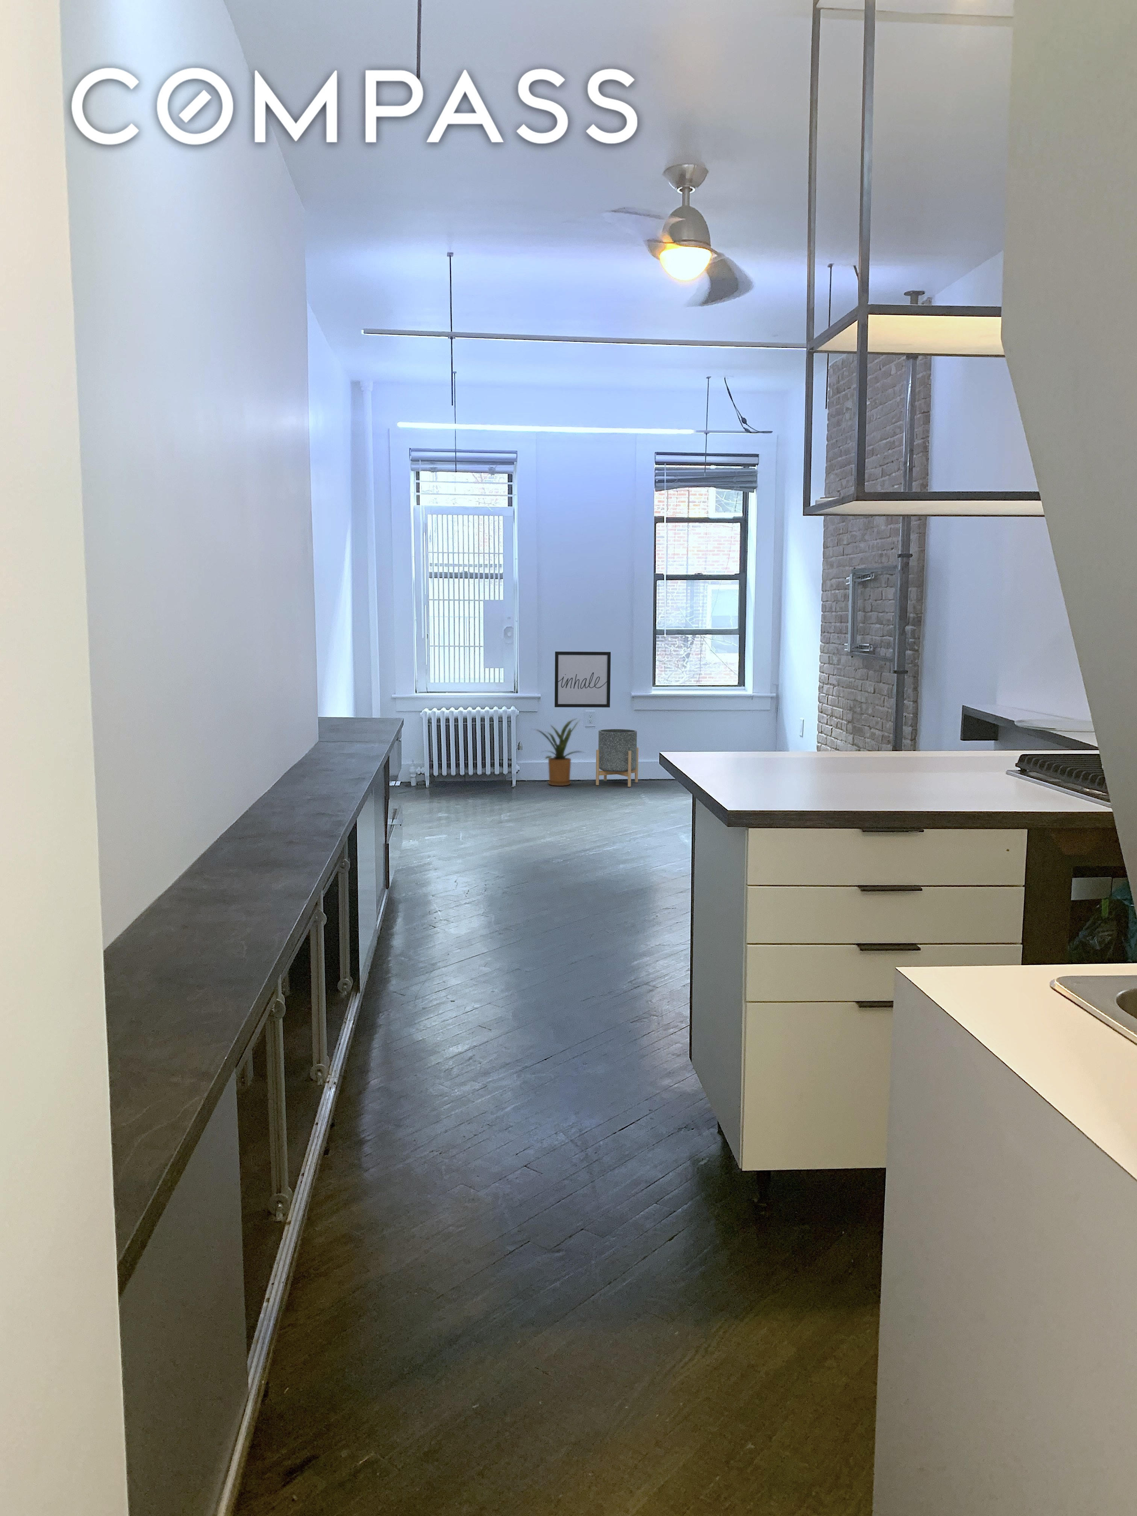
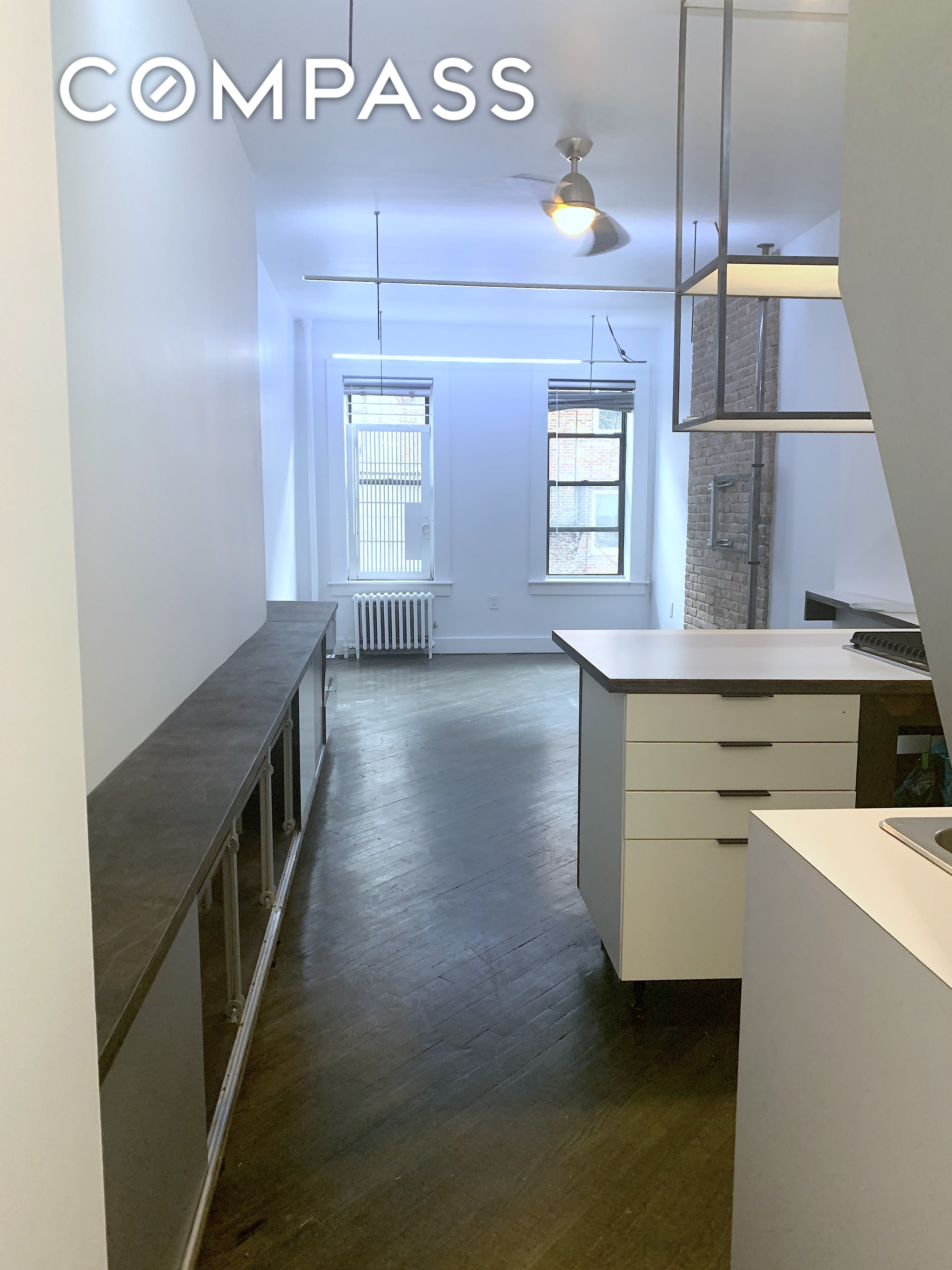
- house plant (558, 751)
- wall art (583, 679)
- planter (617, 757)
